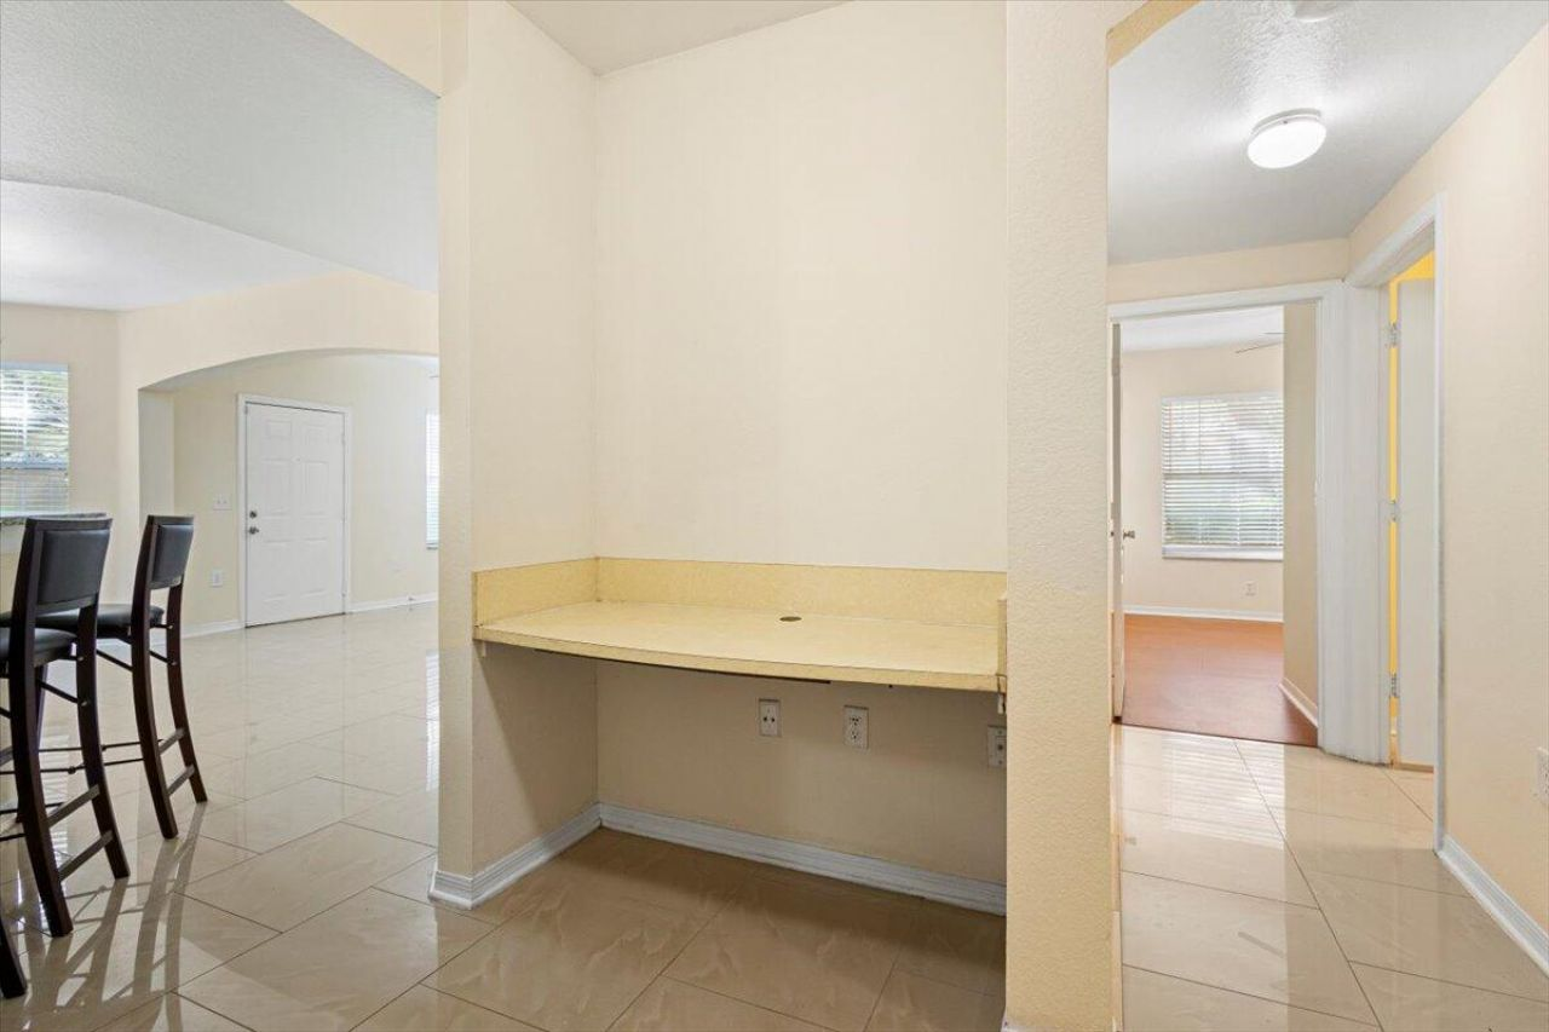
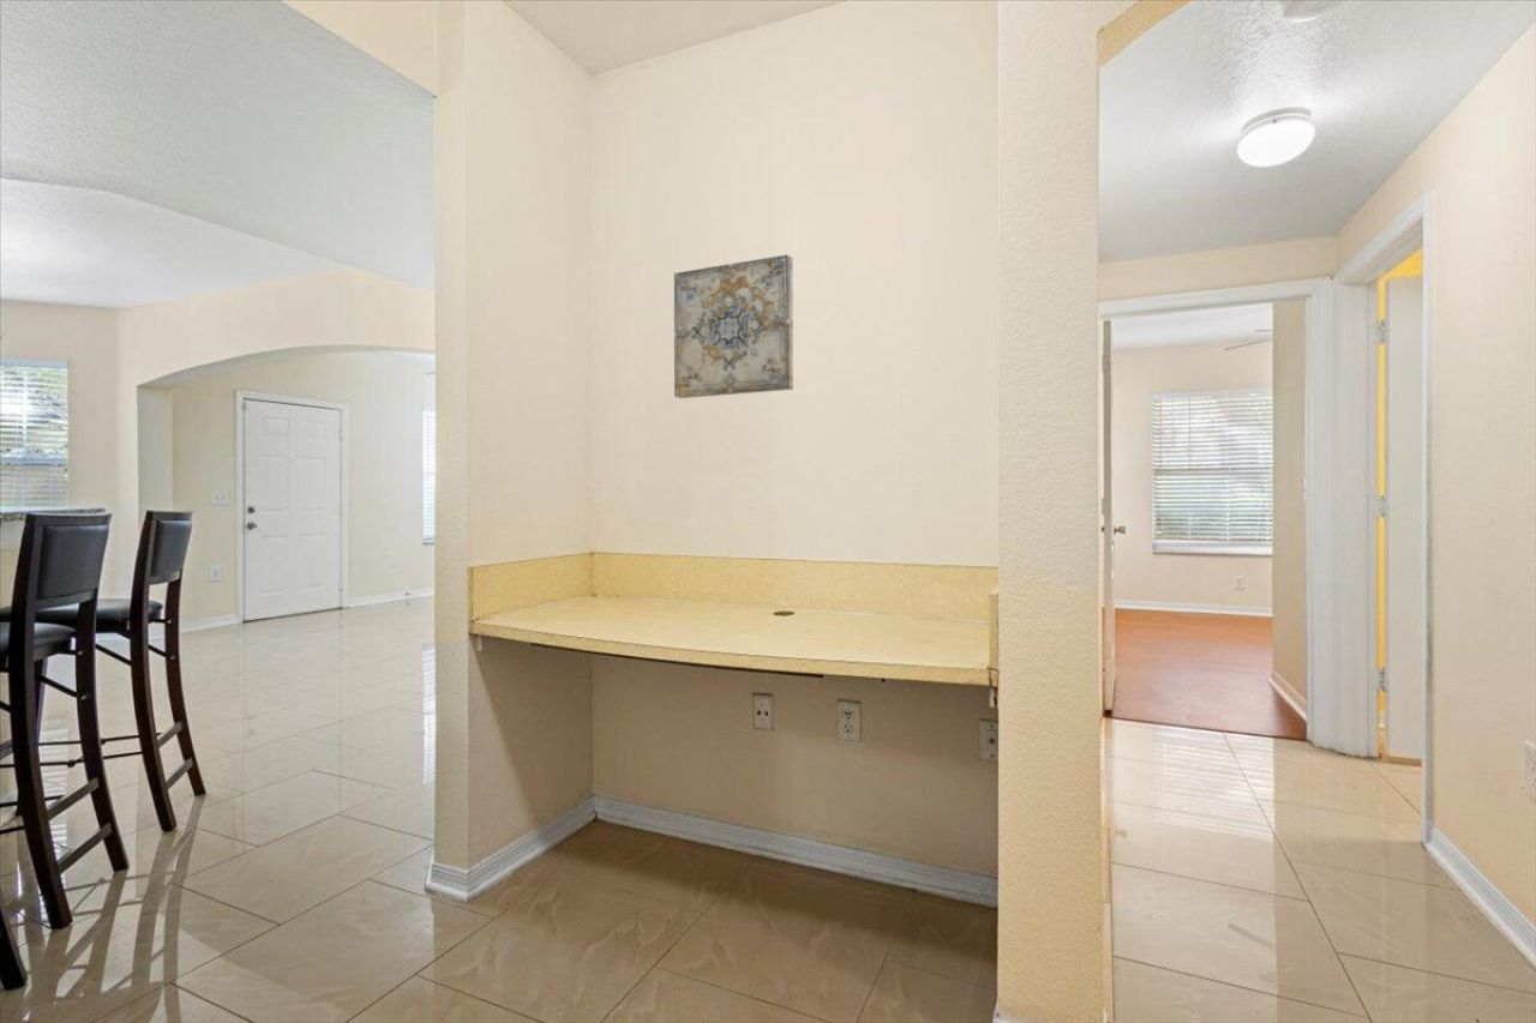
+ wall art (731, 329)
